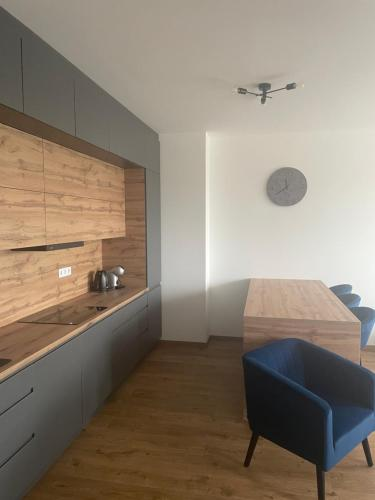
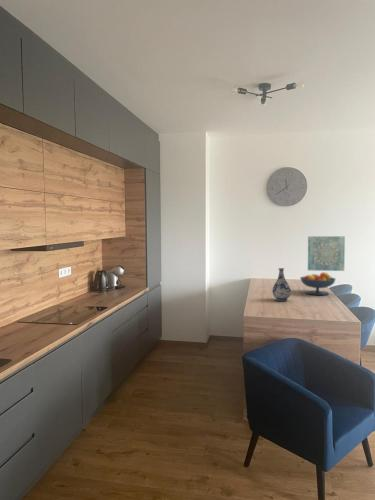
+ vase (281, 284)
+ fruit bowl (317, 283)
+ wall art (325, 253)
